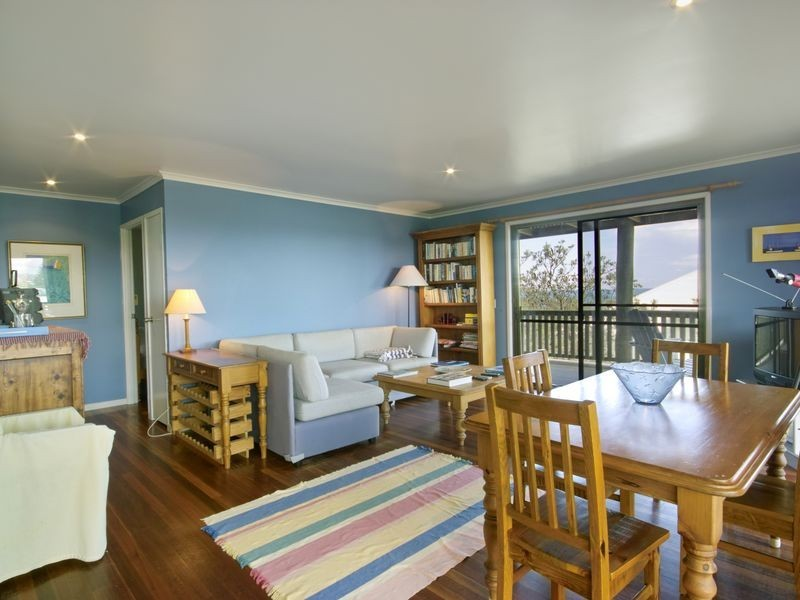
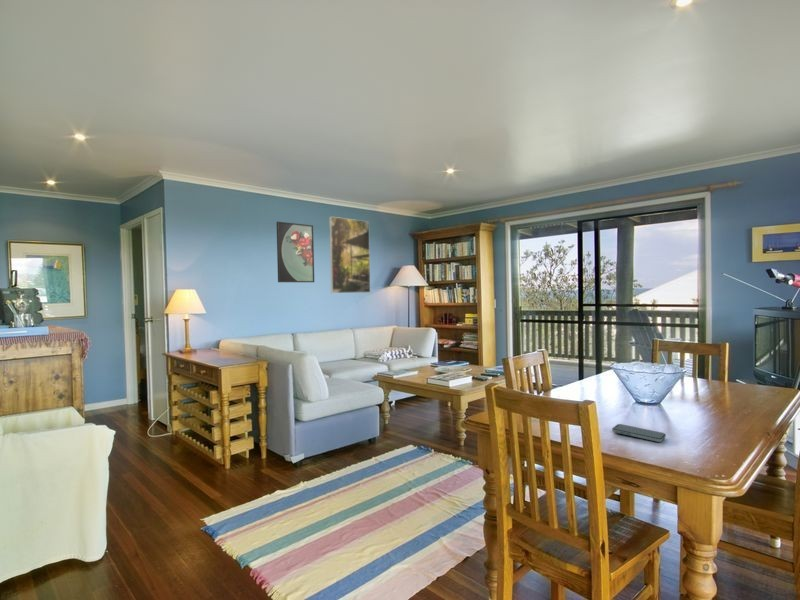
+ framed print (350, 256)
+ smartphone (638, 432)
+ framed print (296, 253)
